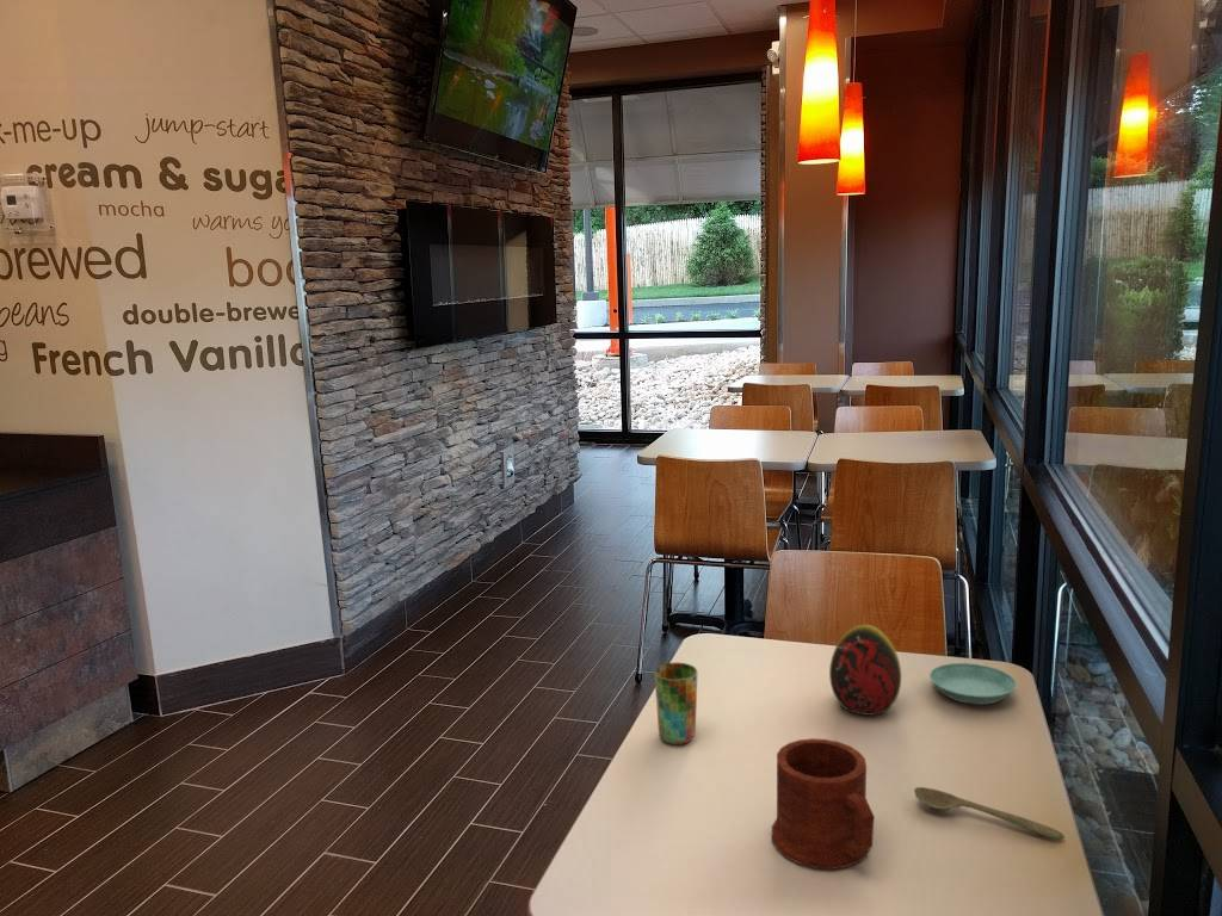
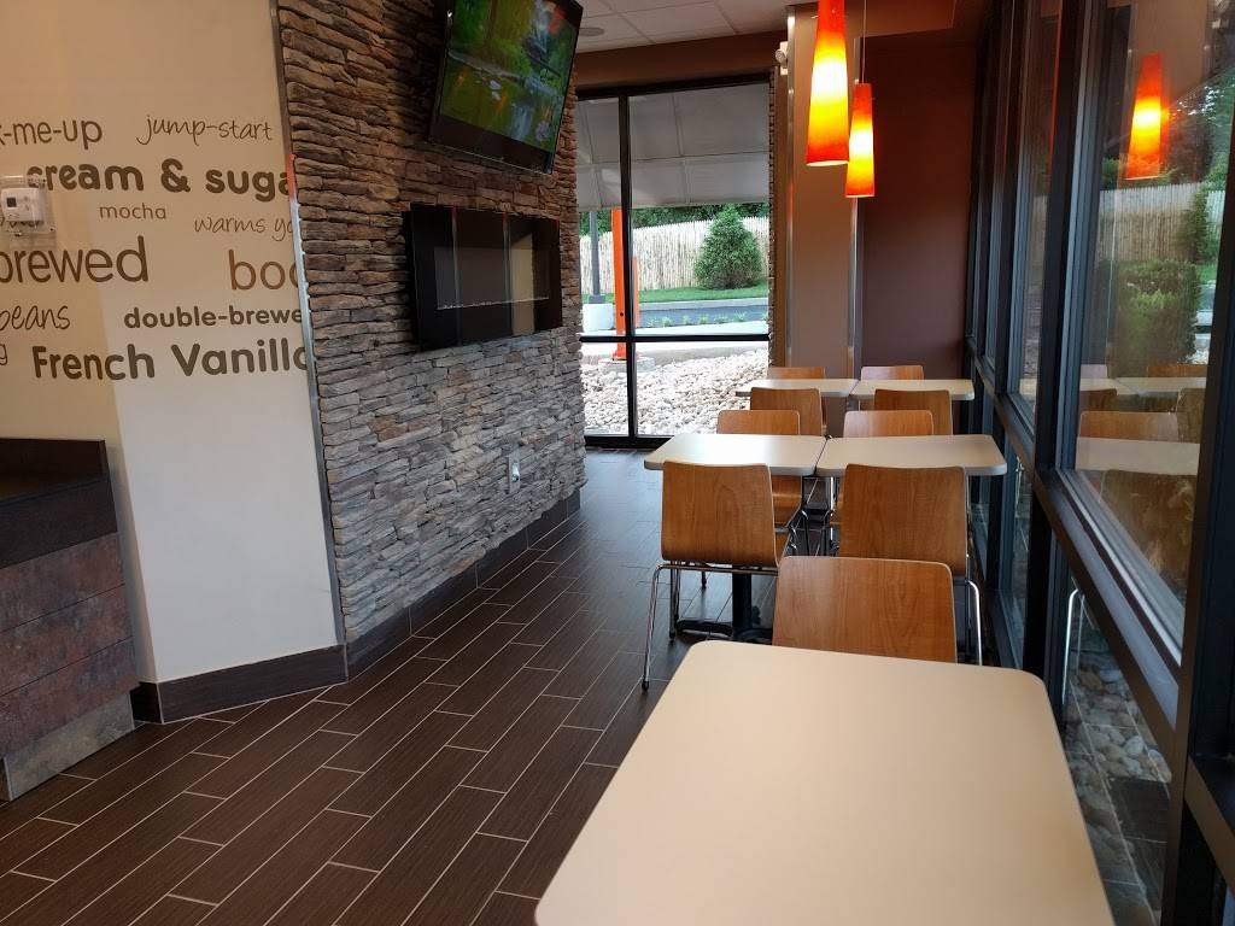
- cup (675, 704)
- decorative egg (865, 666)
- saucer (971, 685)
- mug (825, 804)
- spoon (986, 812)
